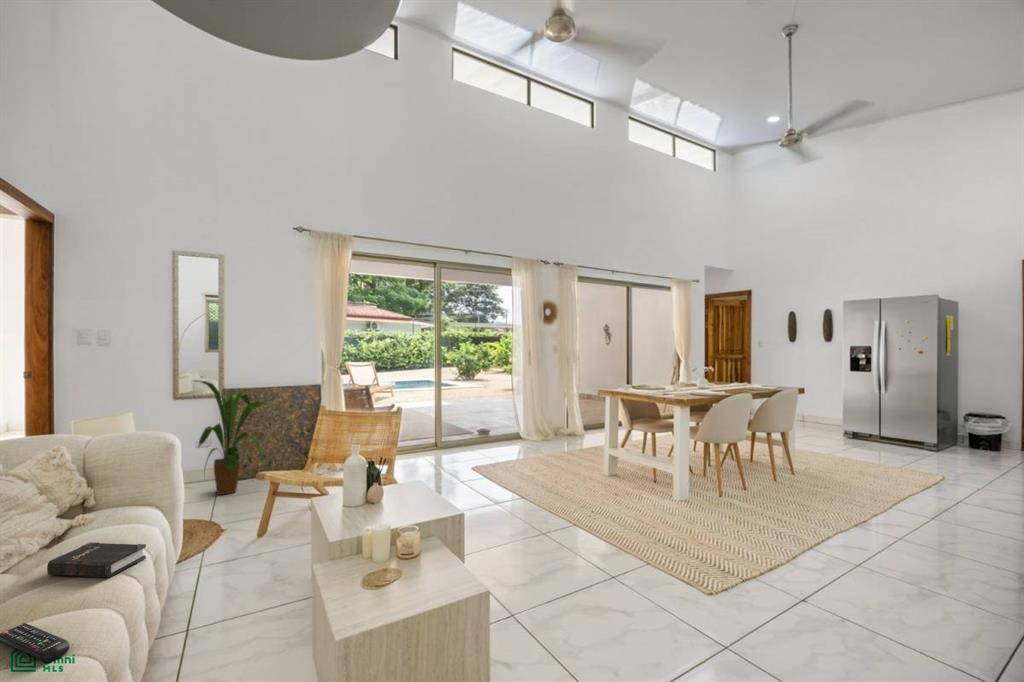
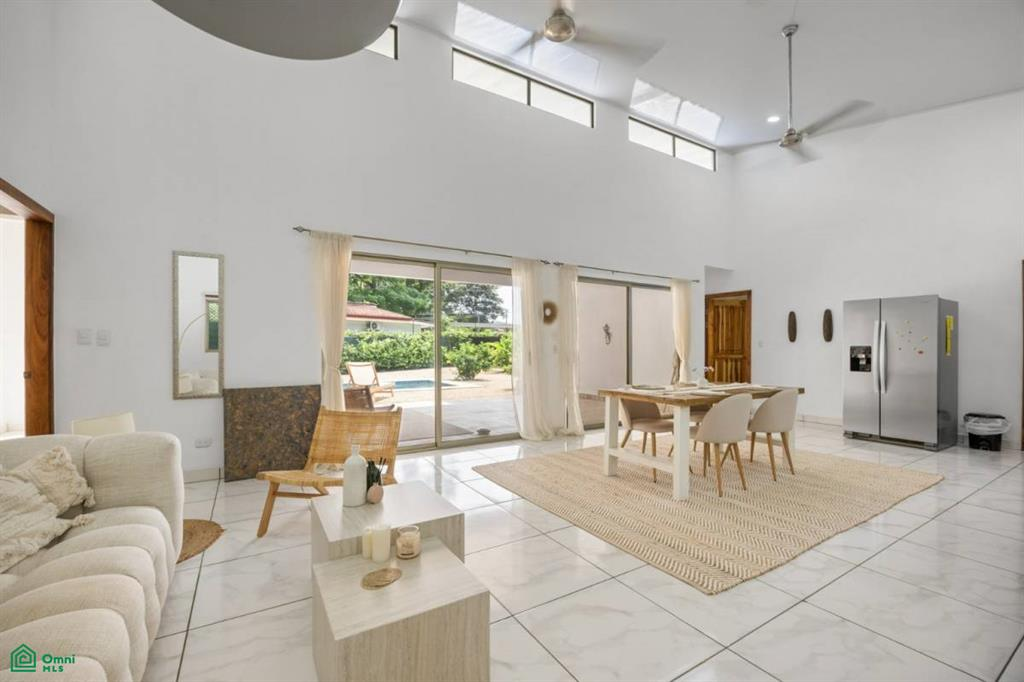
- house plant (239, 435)
- remote control (31, 641)
- hardback book (98, 559)
